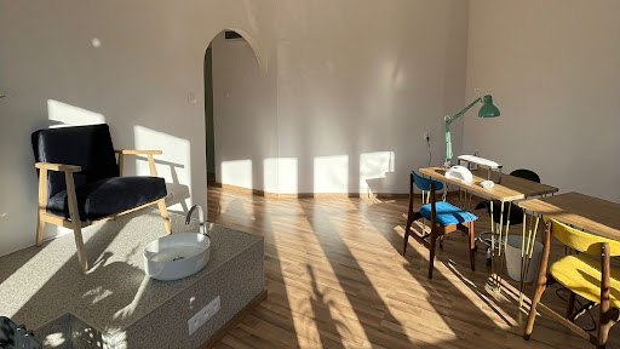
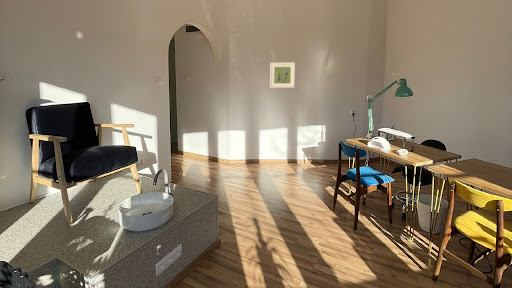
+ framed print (282, 75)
